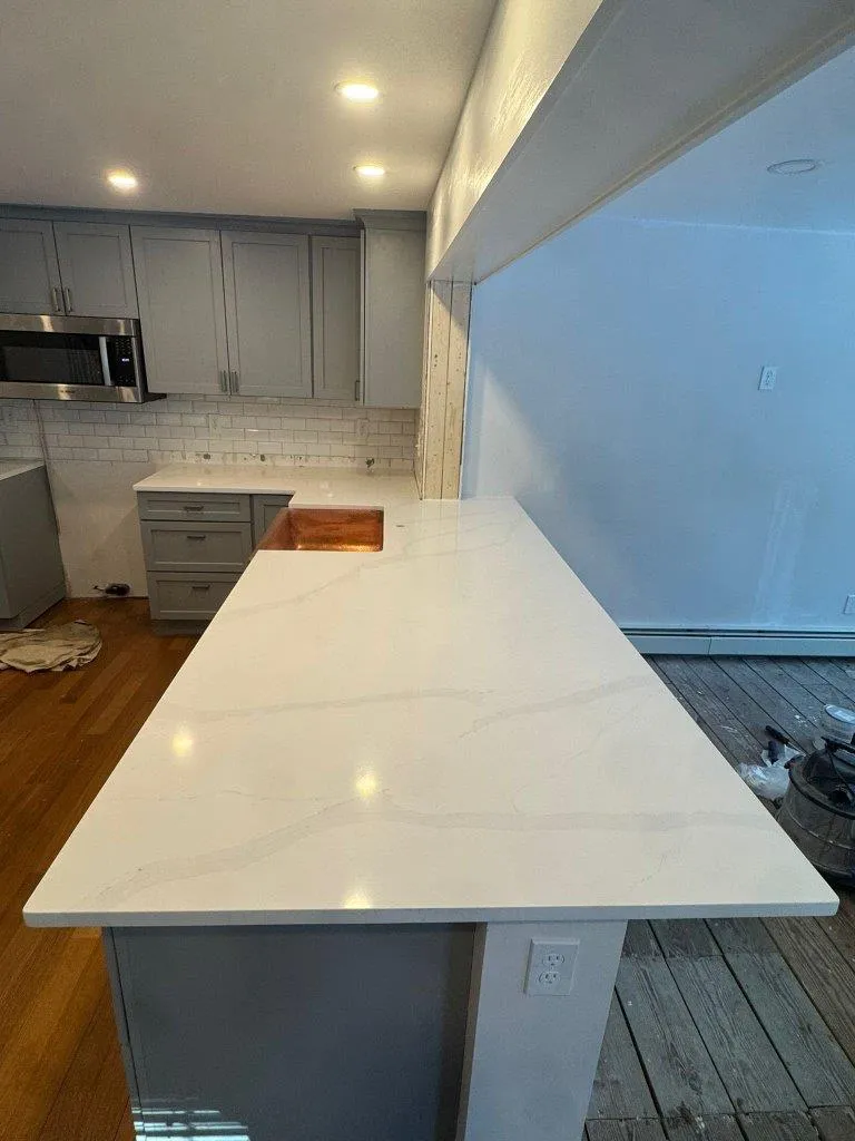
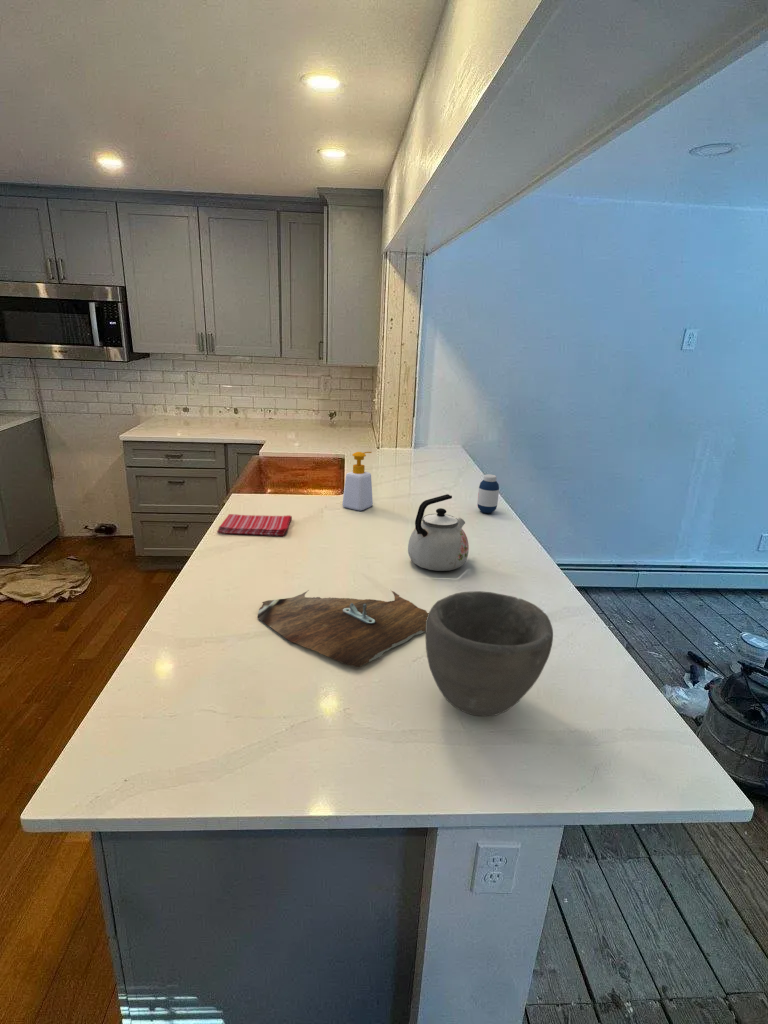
+ cutting board (347, 607)
+ kettle (440, 530)
+ bowl (484, 660)
+ dish towel (256, 523)
+ medicine bottle (488, 494)
+ soap bottle (361, 478)
